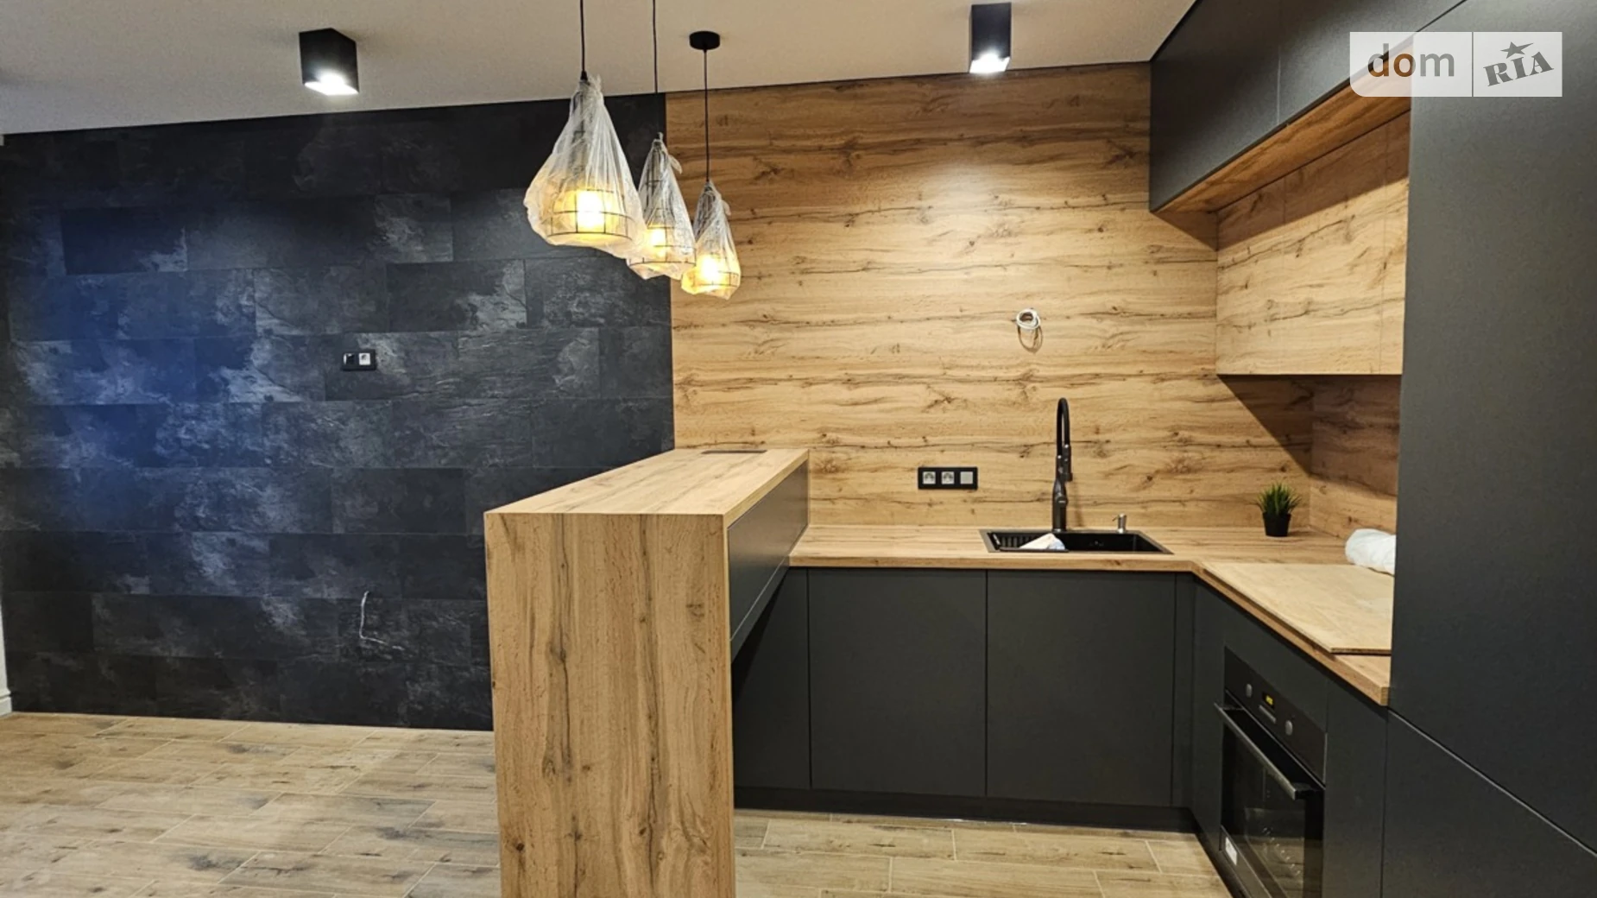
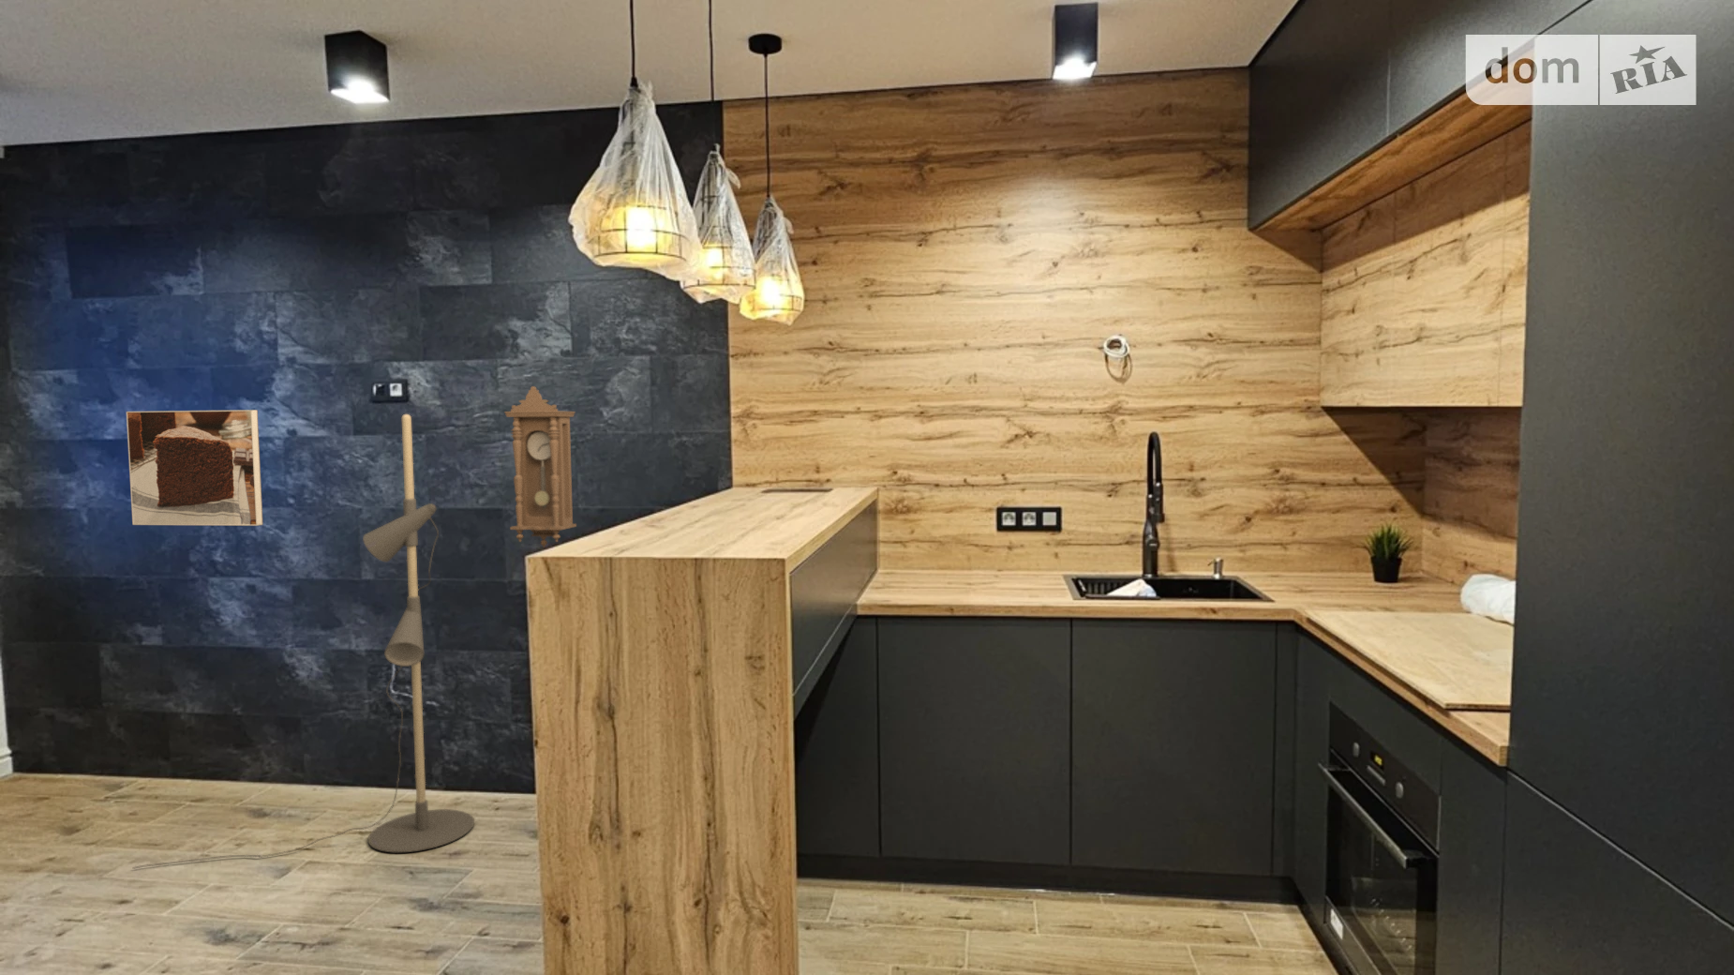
+ floor lamp (385, 651)
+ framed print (194, 468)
+ pendulum clock (542, 467)
